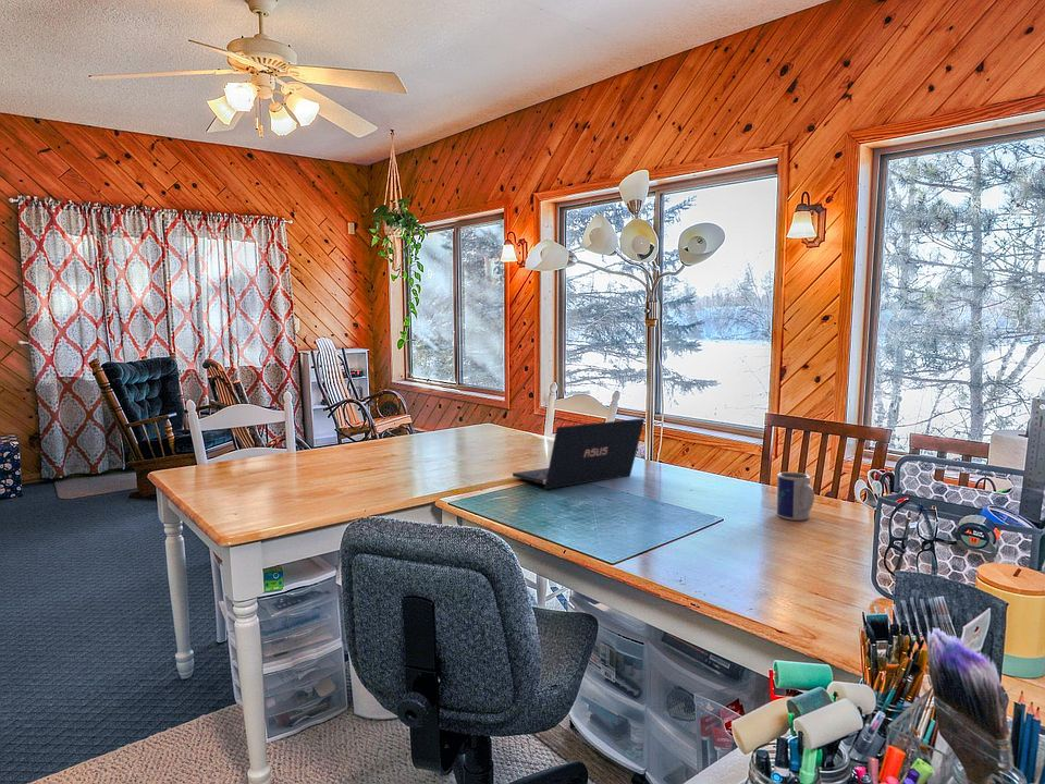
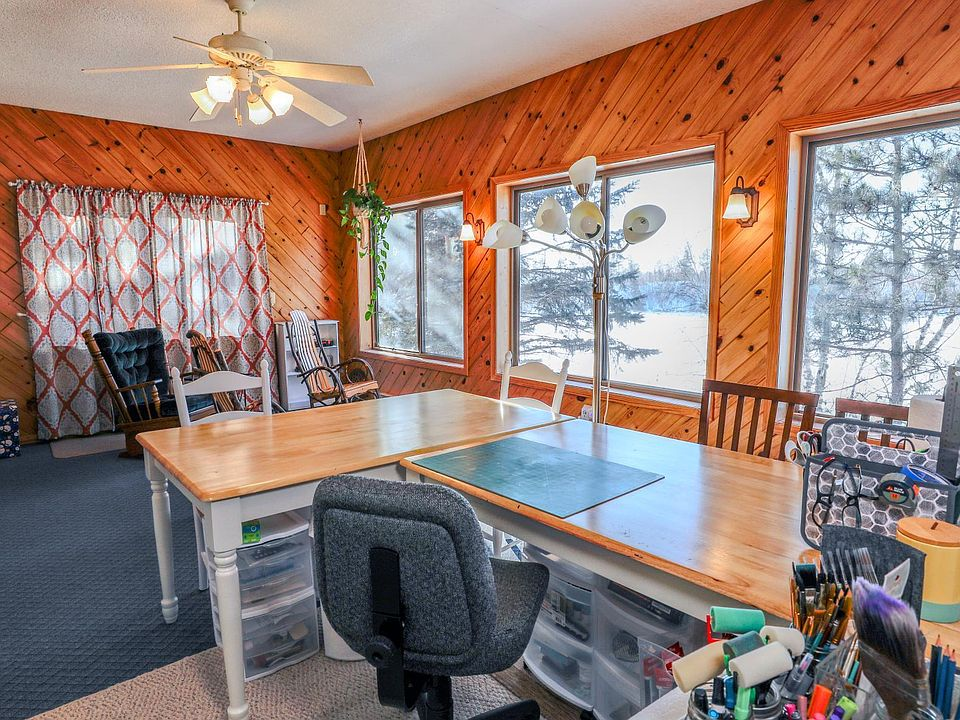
- mug (798, 497)
- laptop (577, 449)
